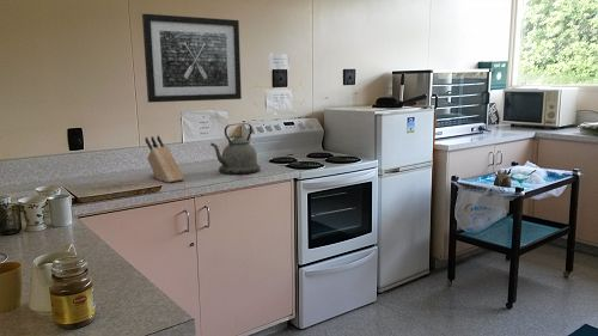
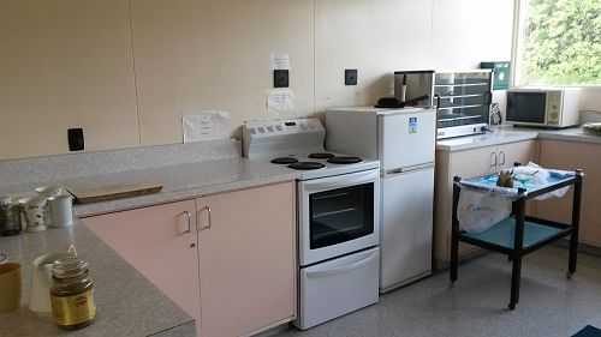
- wall art (195, 59)
- kettle (237, 147)
- knife block (163, 158)
